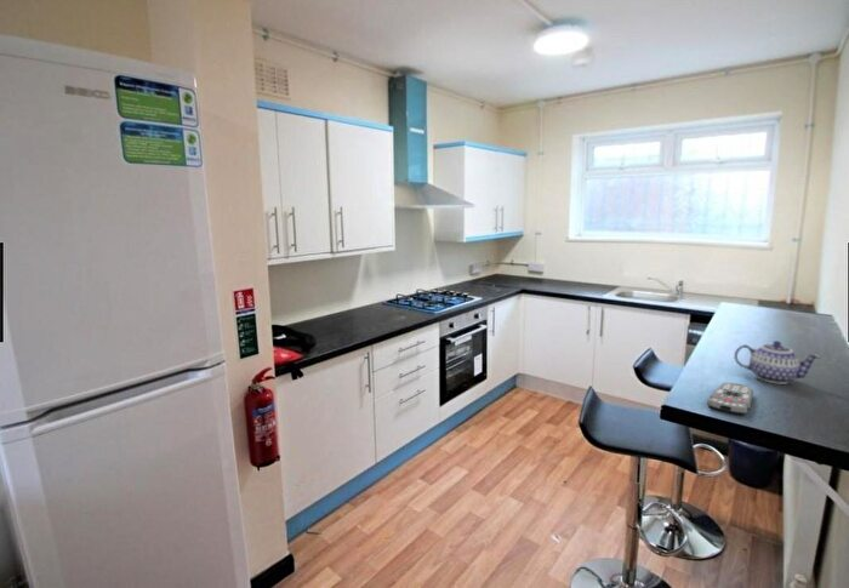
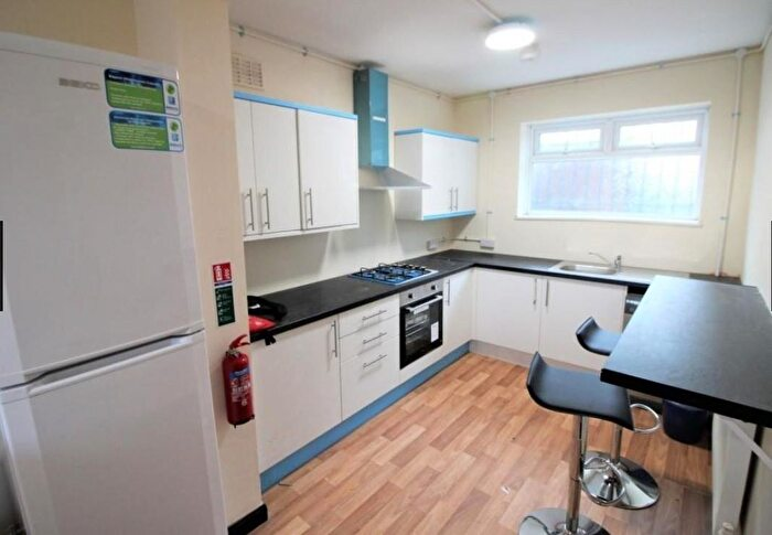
- teapot (775, 360)
- remote control (731, 396)
